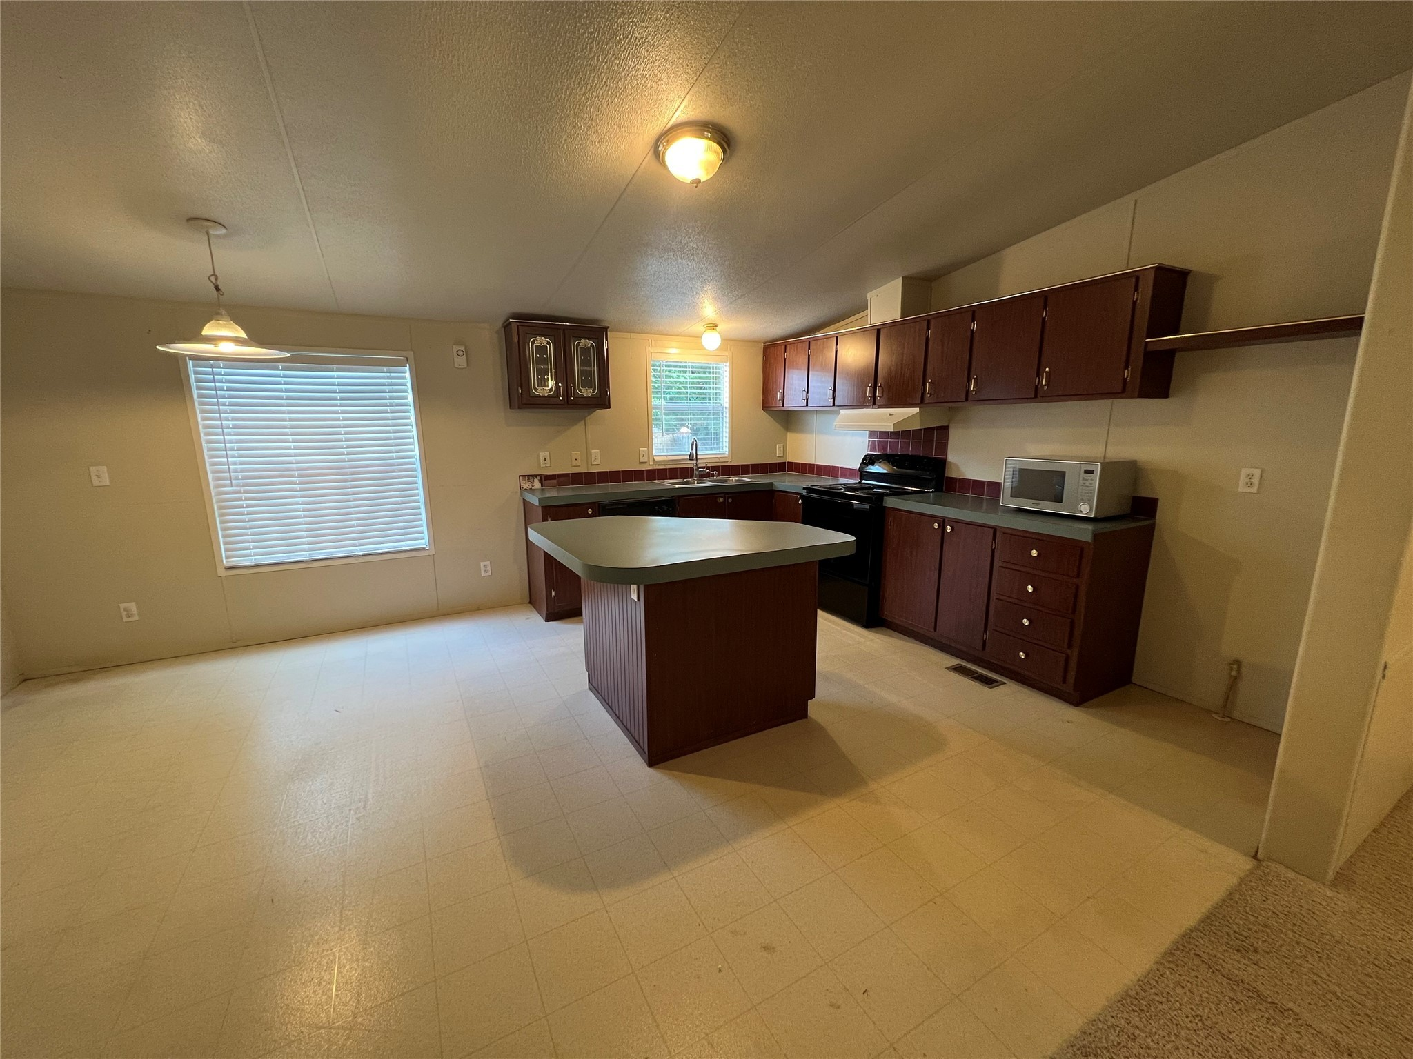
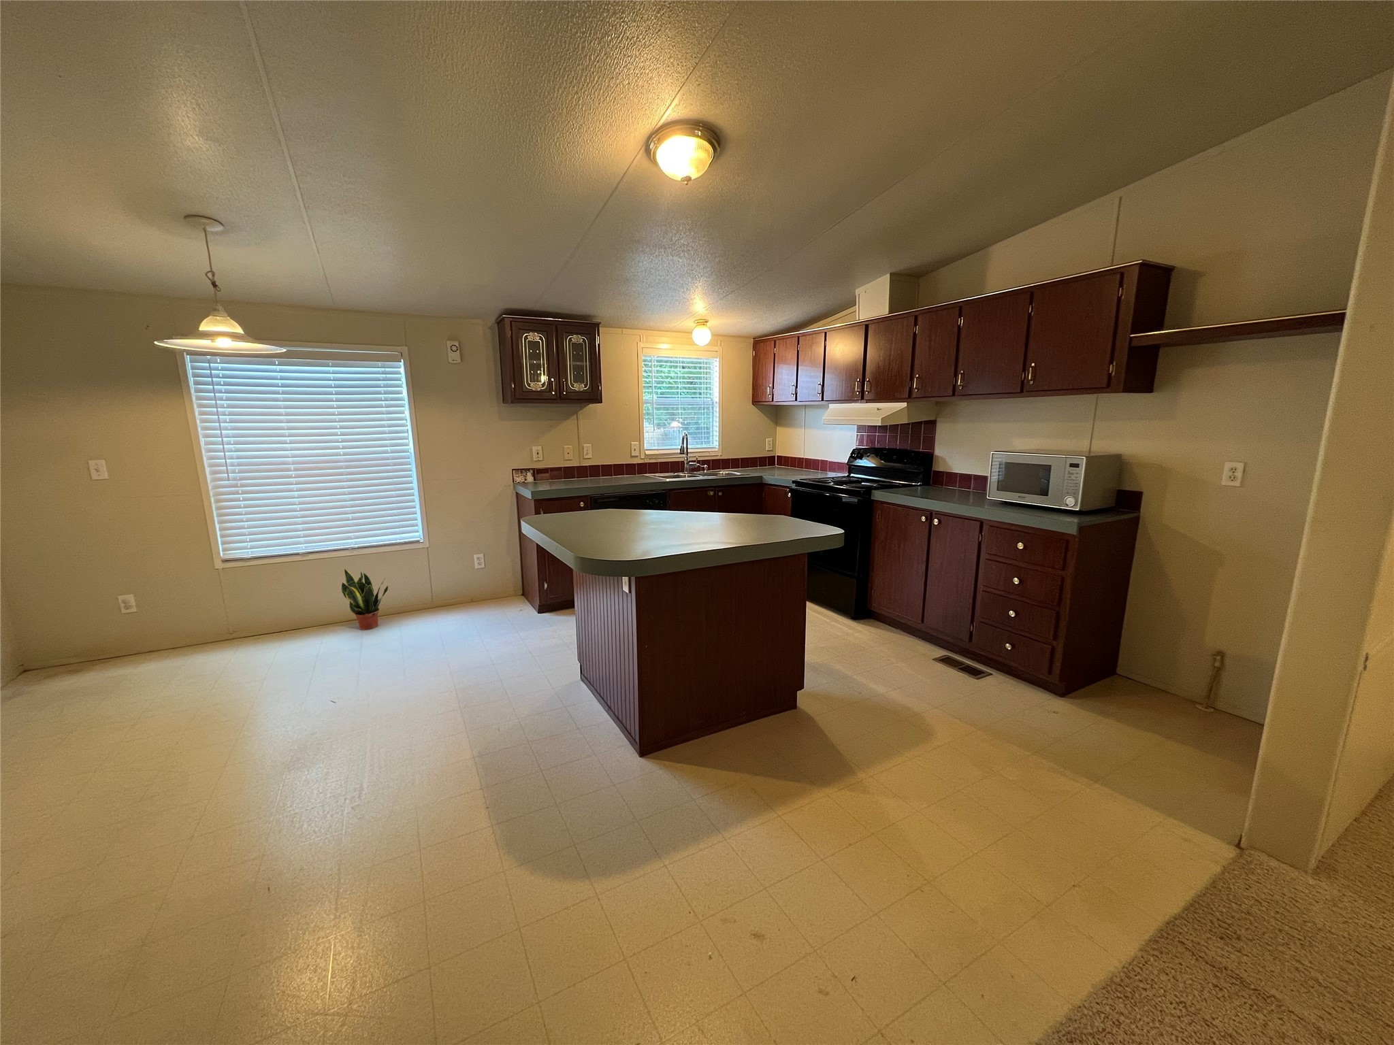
+ potted plant (366, 598)
